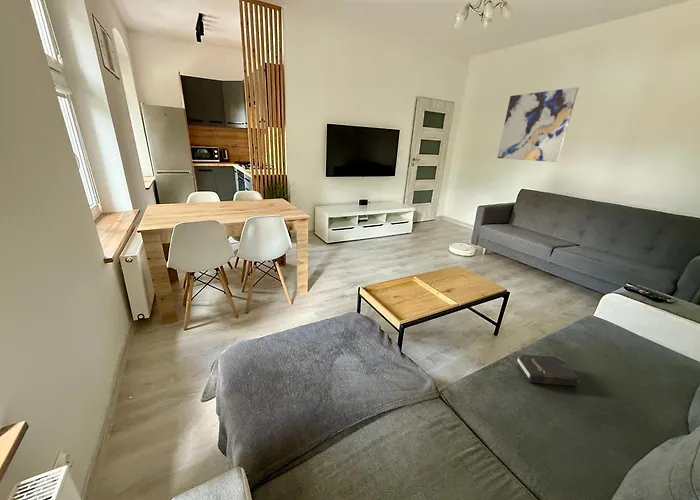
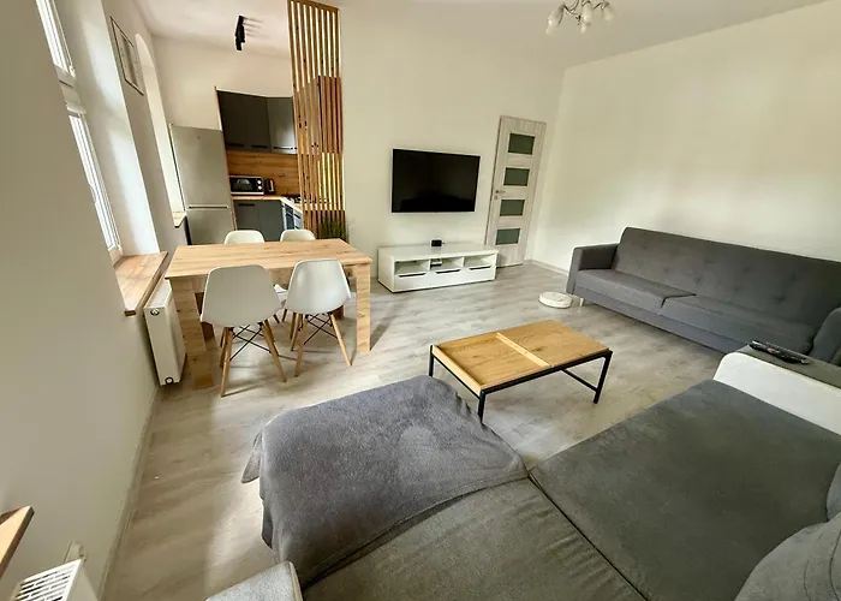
- wall art (532, 127)
- hardback book (545, 369)
